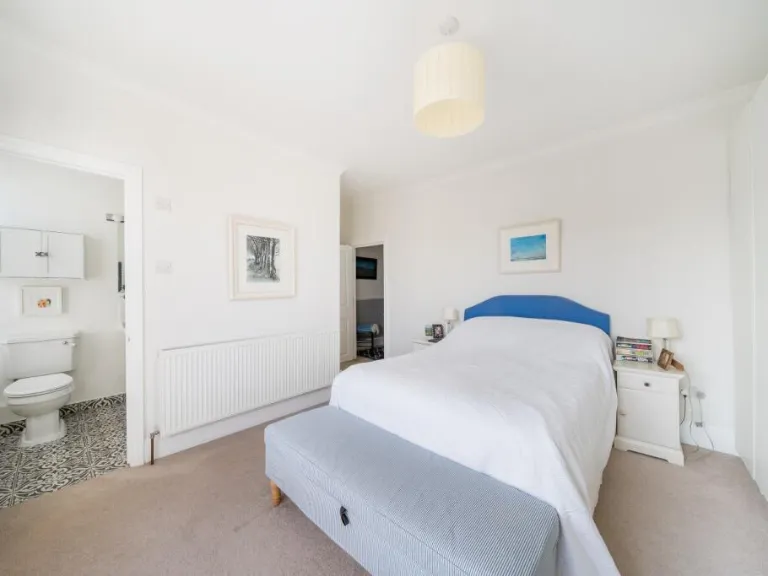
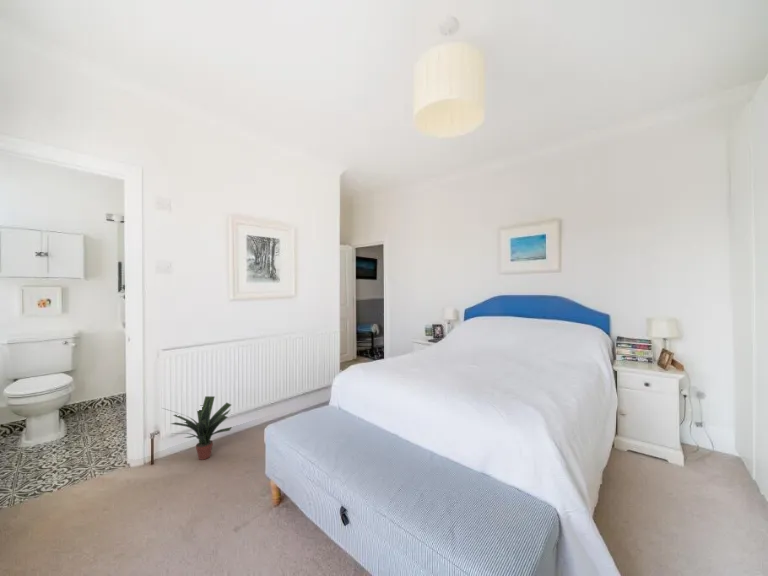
+ potted plant (199, 427)
